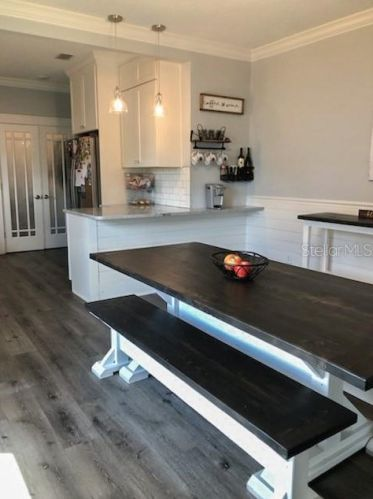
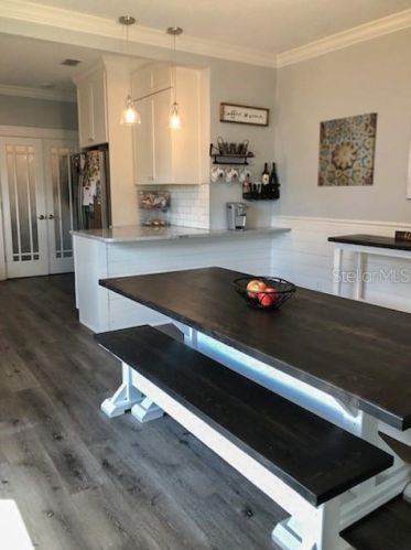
+ wall art (345, 152)
